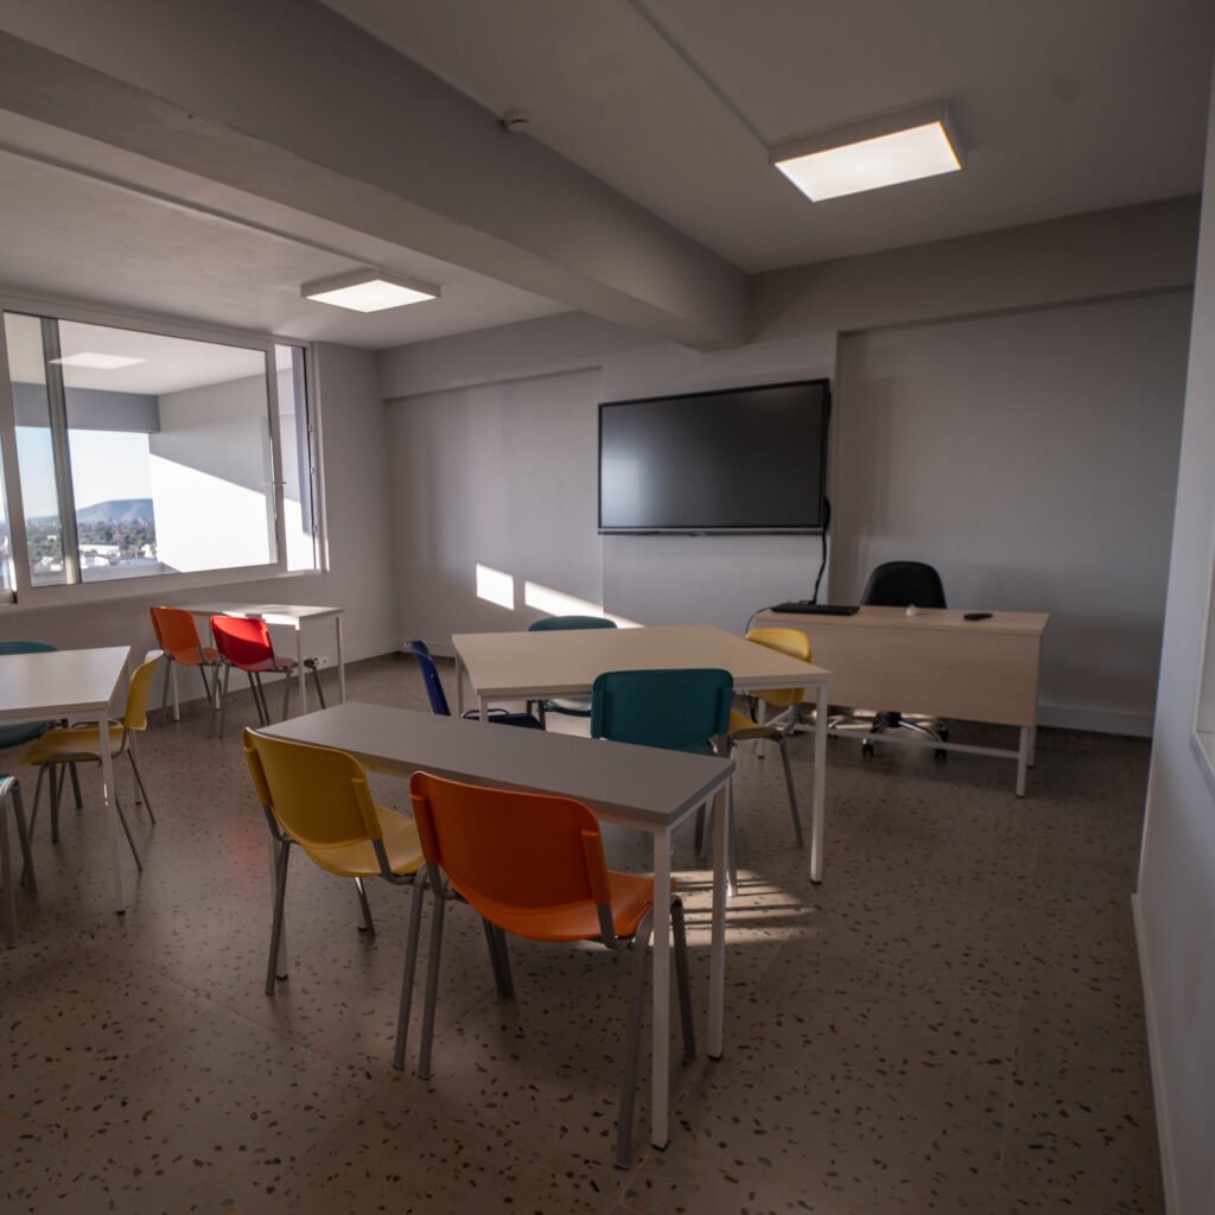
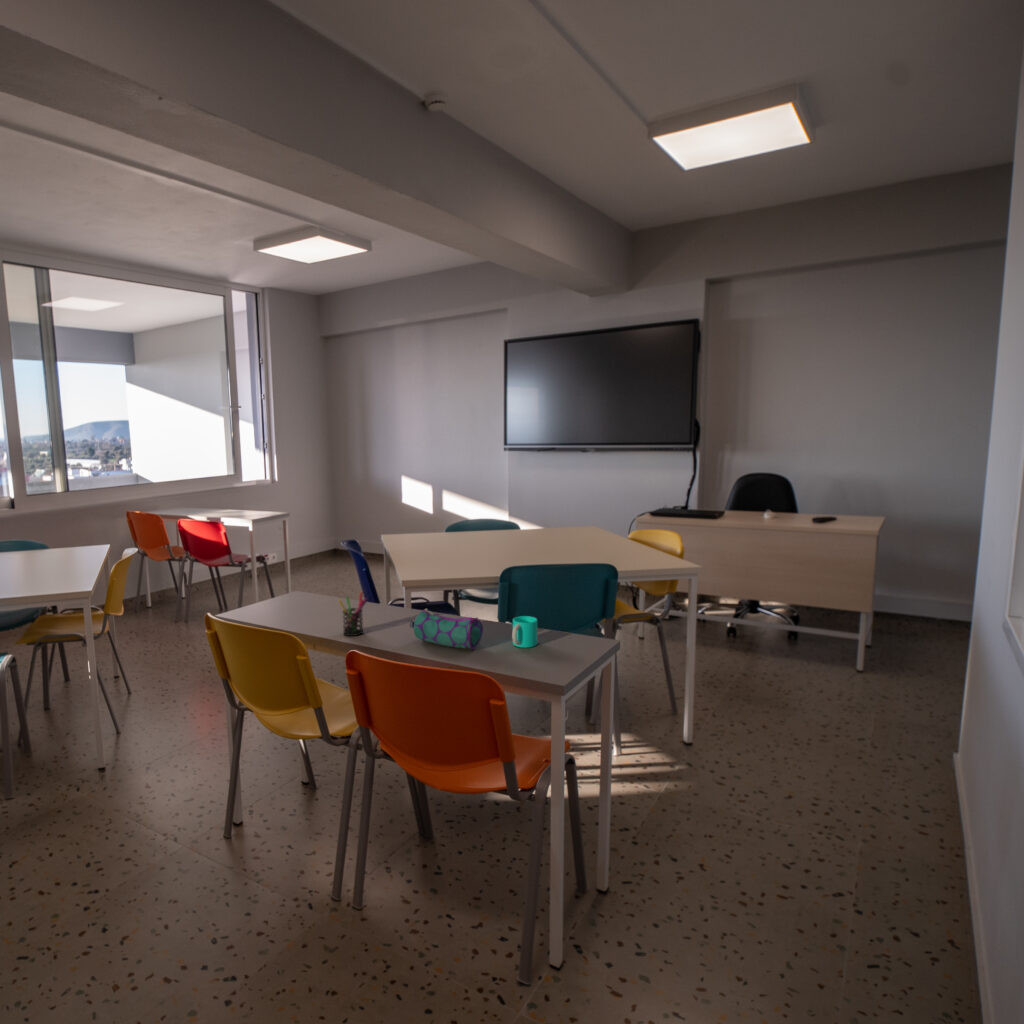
+ pen holder (352, 613)
+ cup (522, 632)
+ pencil case (447, 628)
